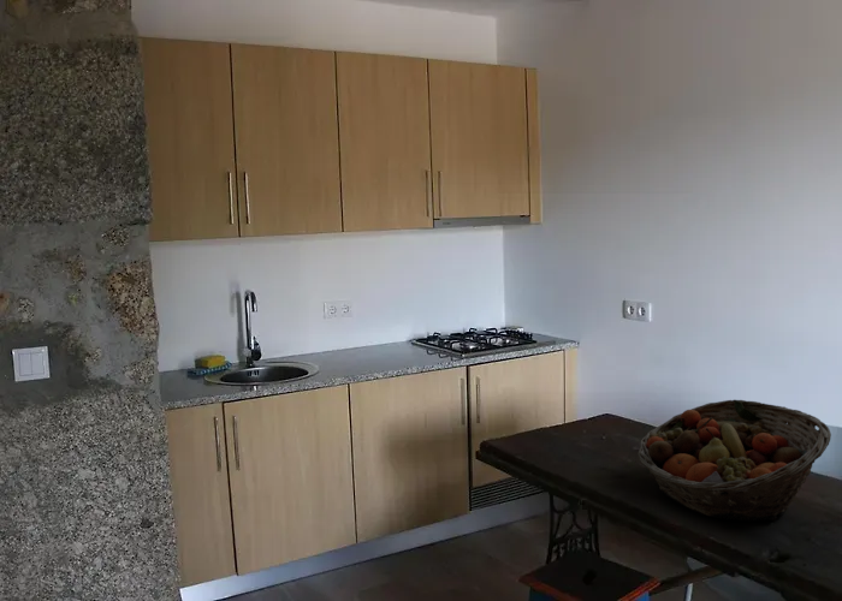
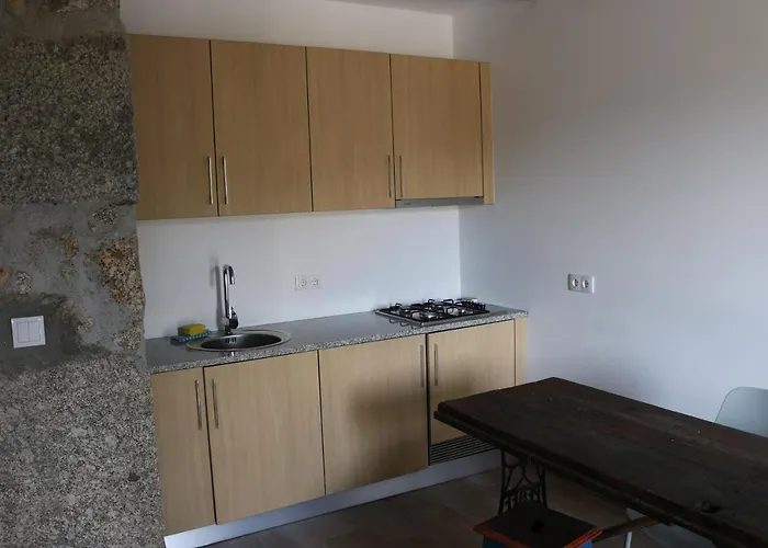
- fruit basket (728, 454)
